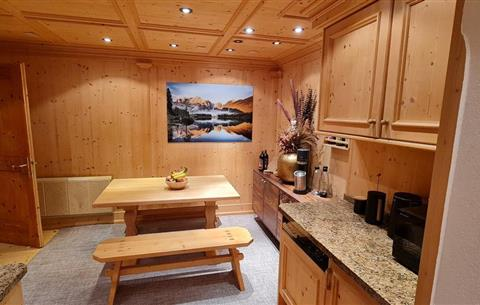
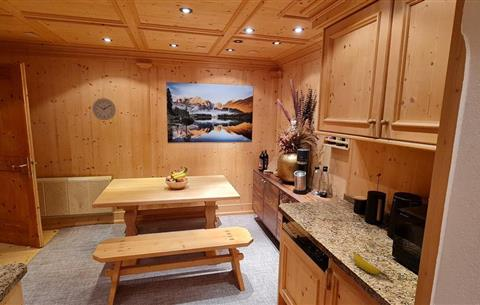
+ banana (367, 264)
+ wall clock (103, 109)
